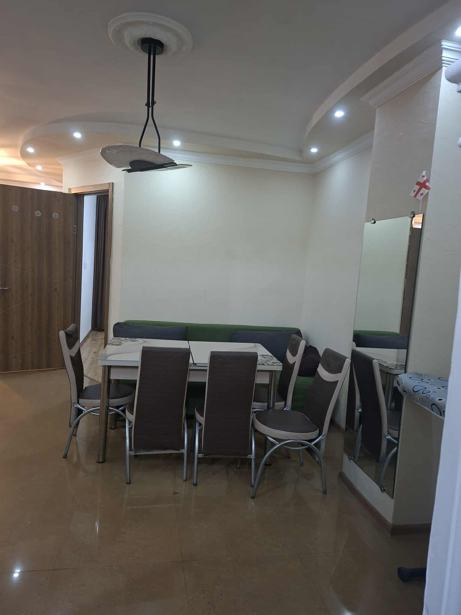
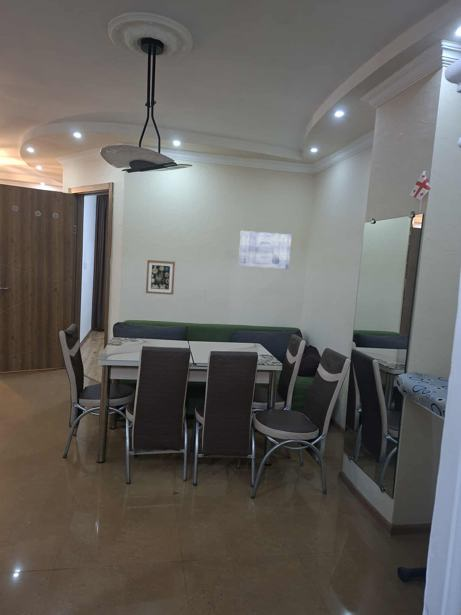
+ wall art (265, 250)
+ wall art (160, 277)
